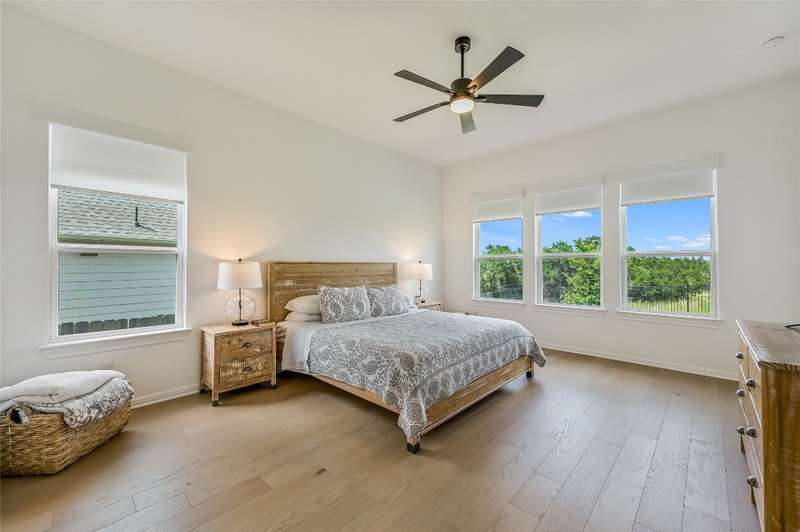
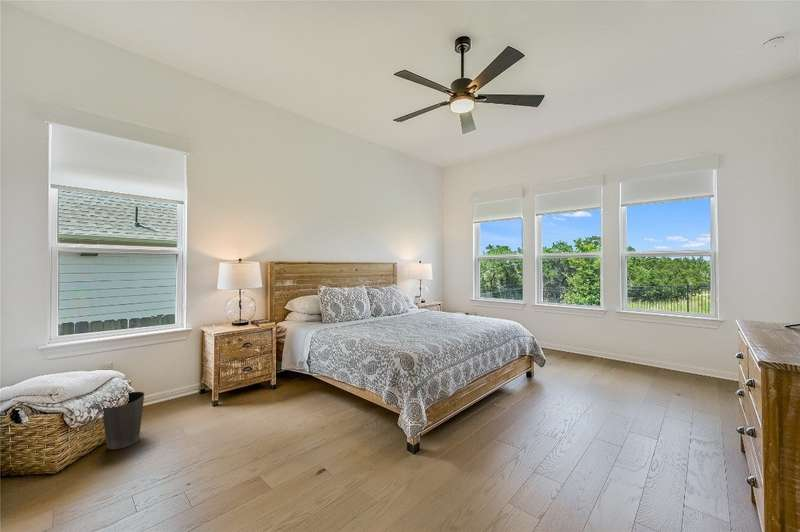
+ waste basket (123, 421)
